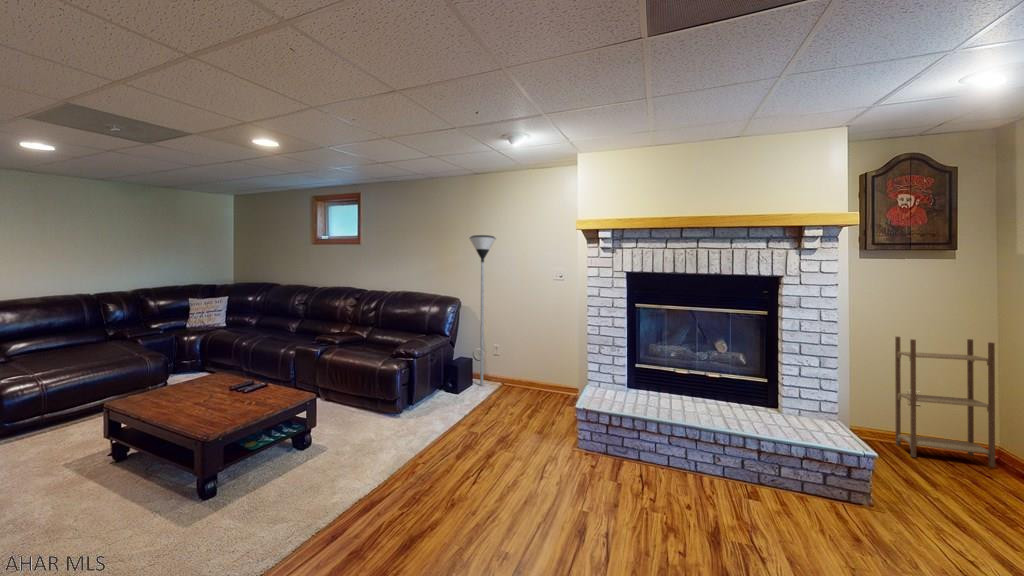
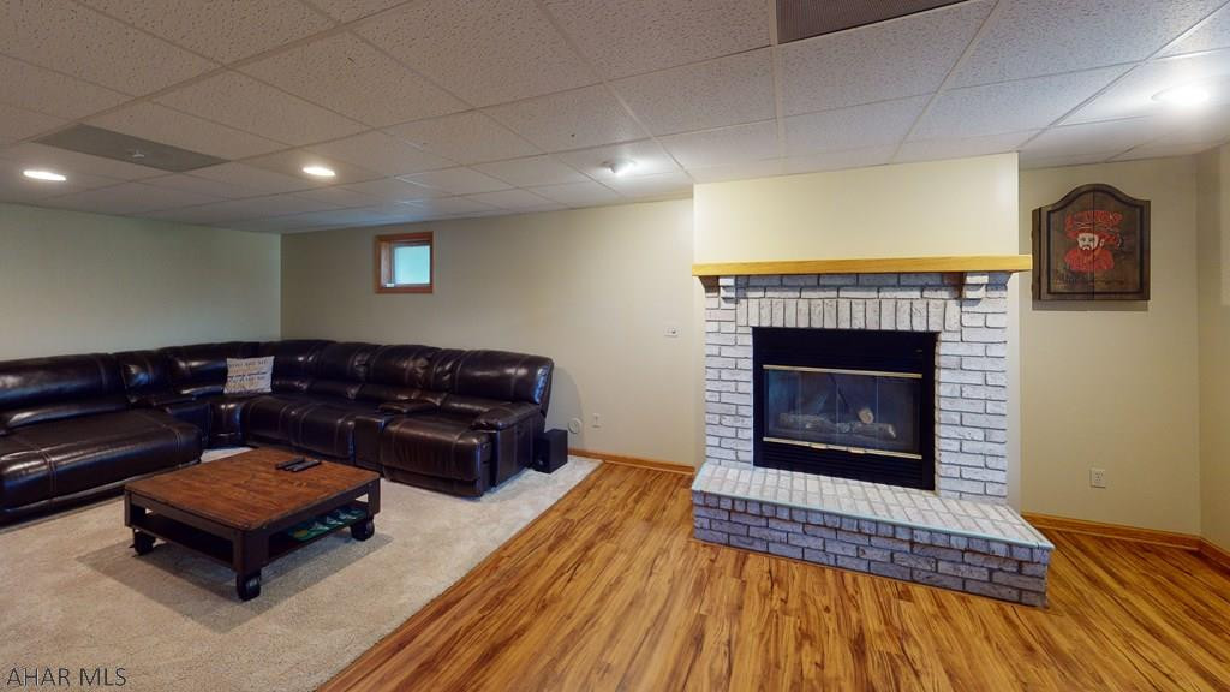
- floor lamp (482, 310)
- shelving unit (942, 397)
